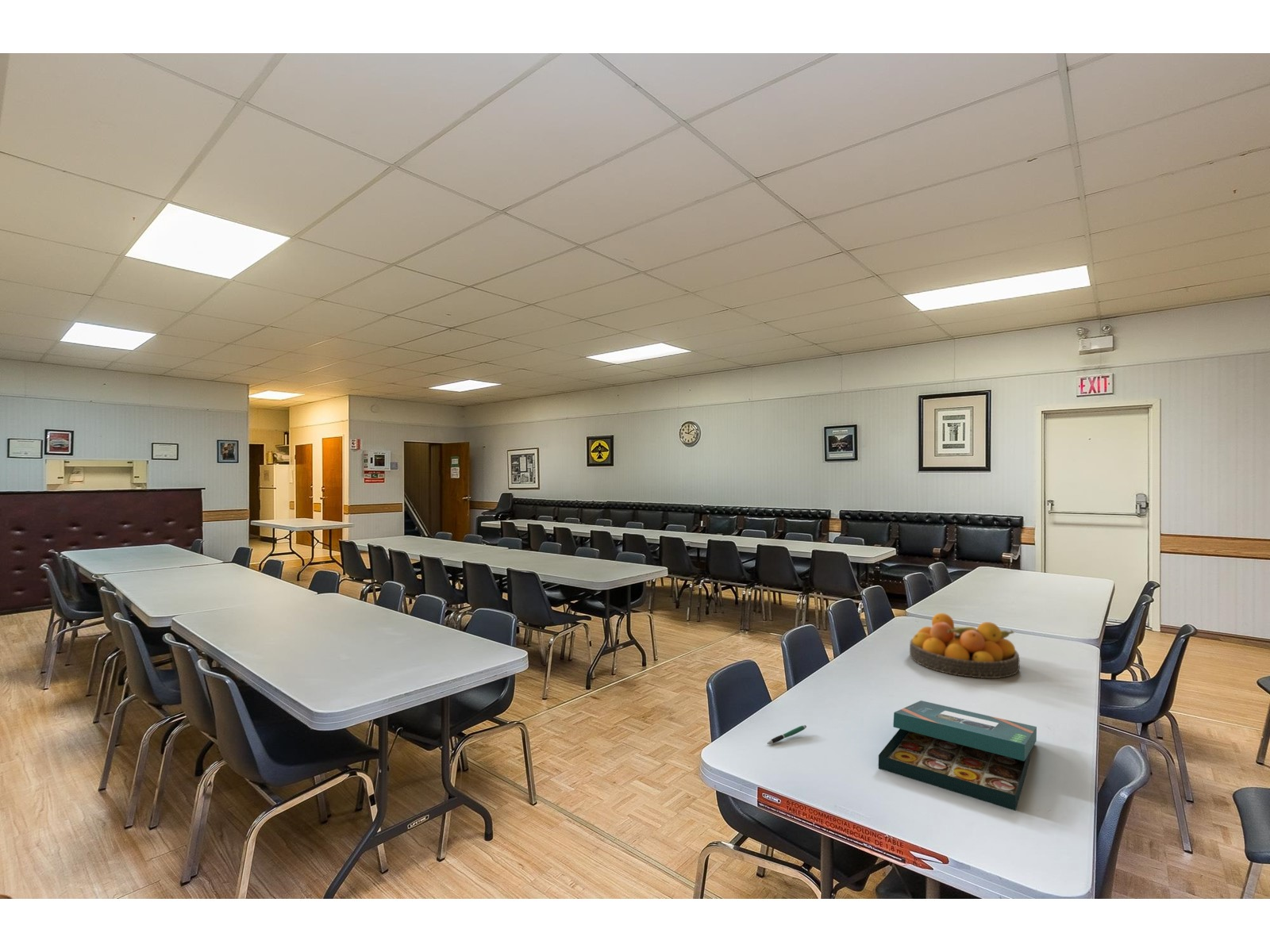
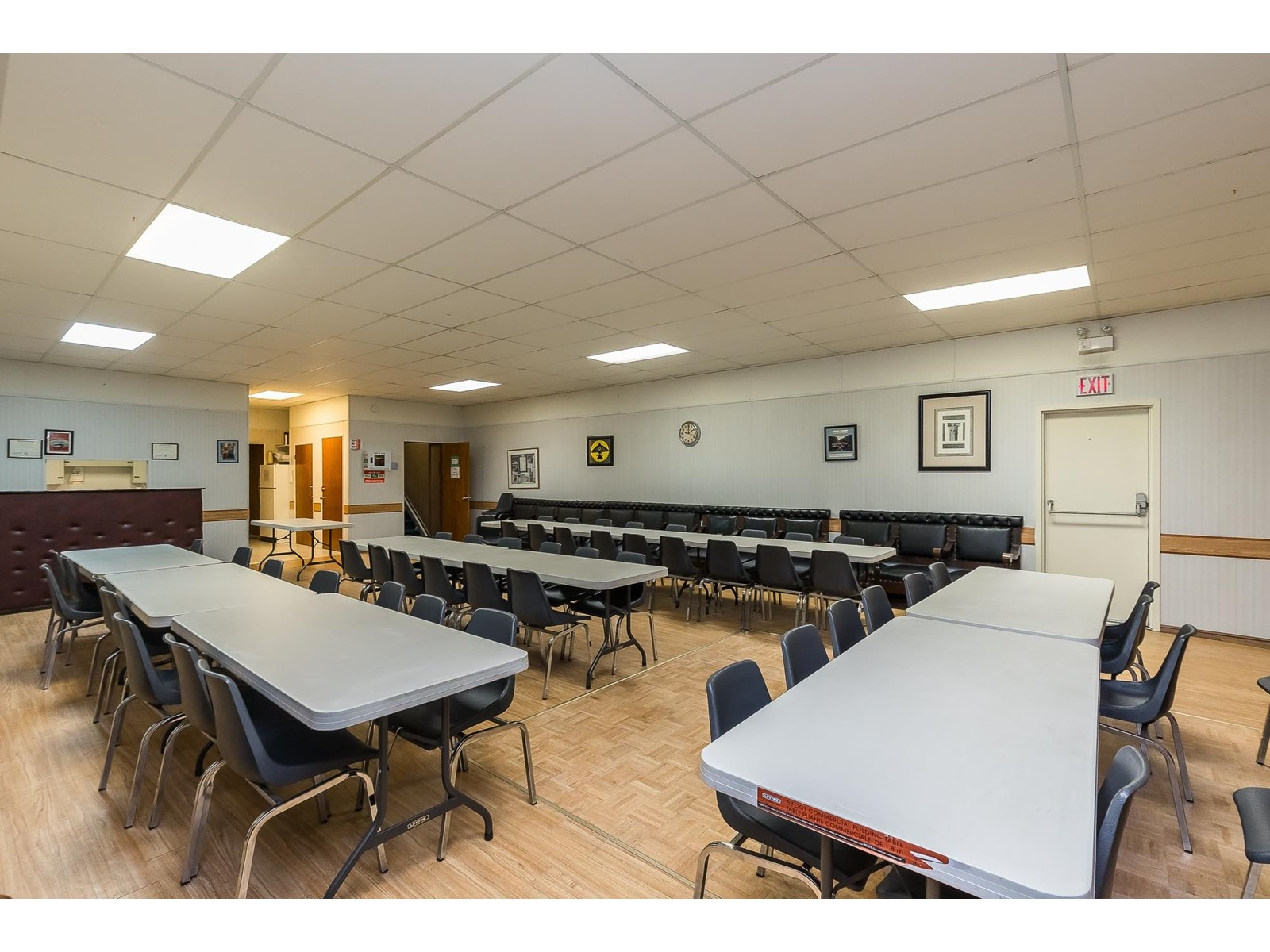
- fruit bowl (962, 640)
- board game (960, 735)
- pen (787, 734)
